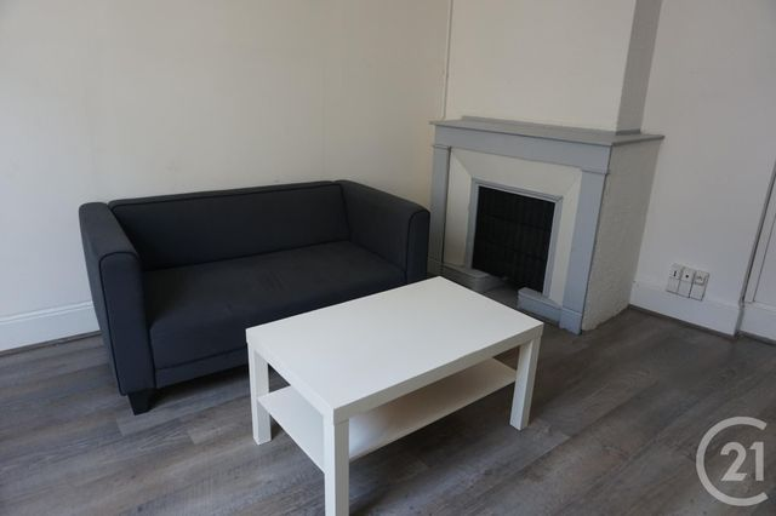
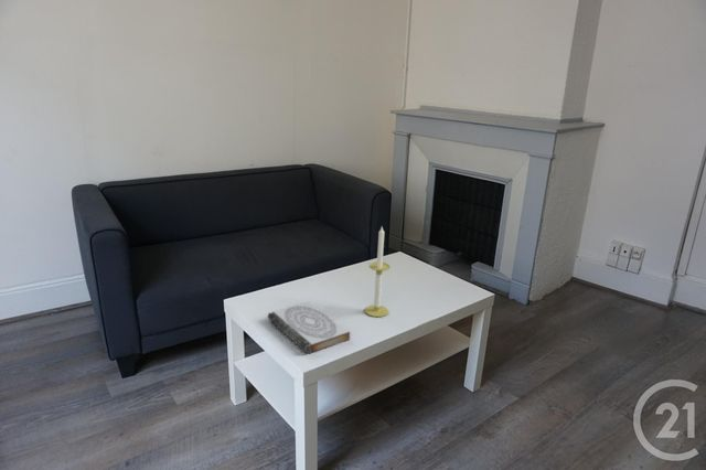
+ candle (378, 269)
+ book (307, 325)
